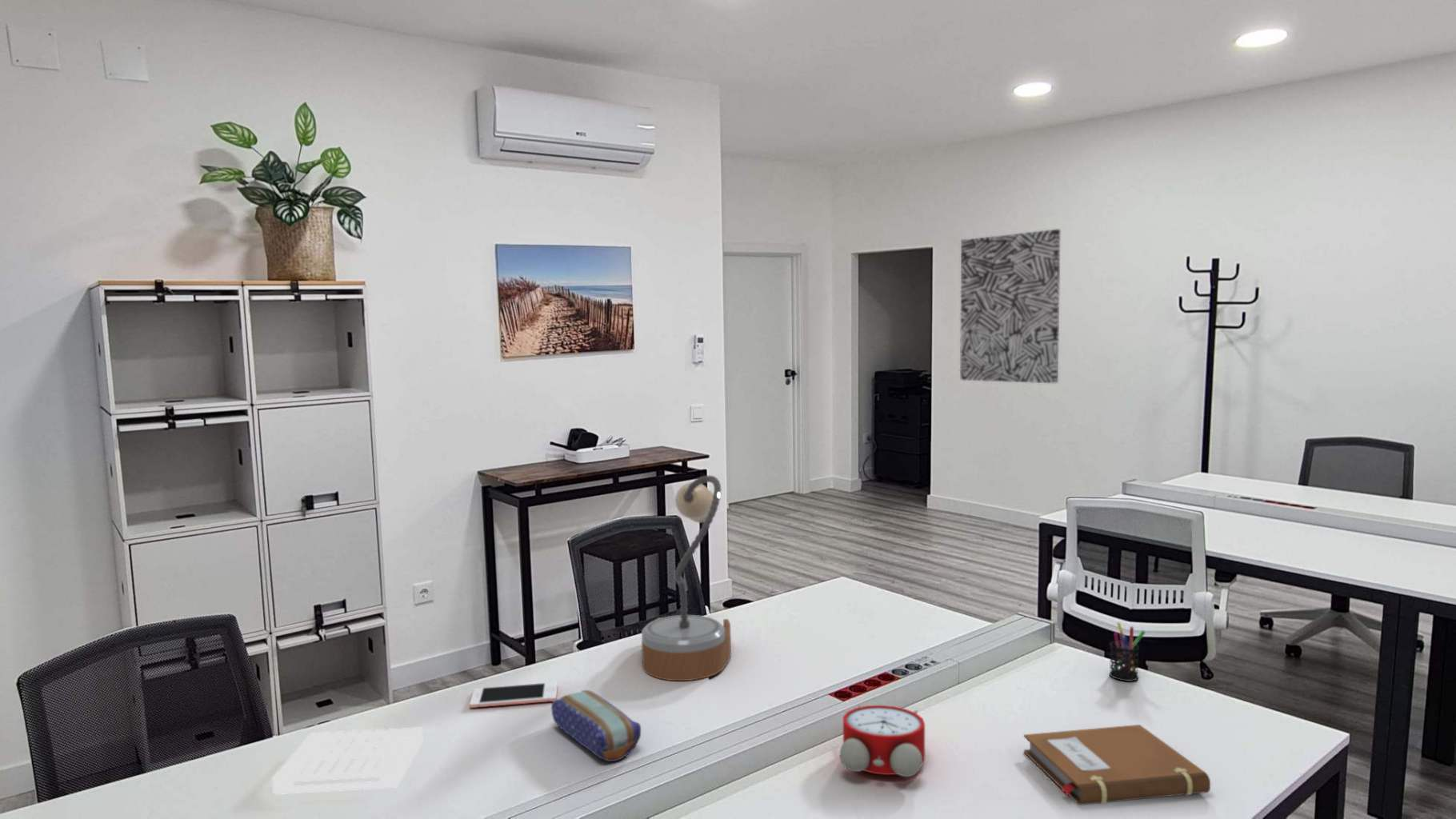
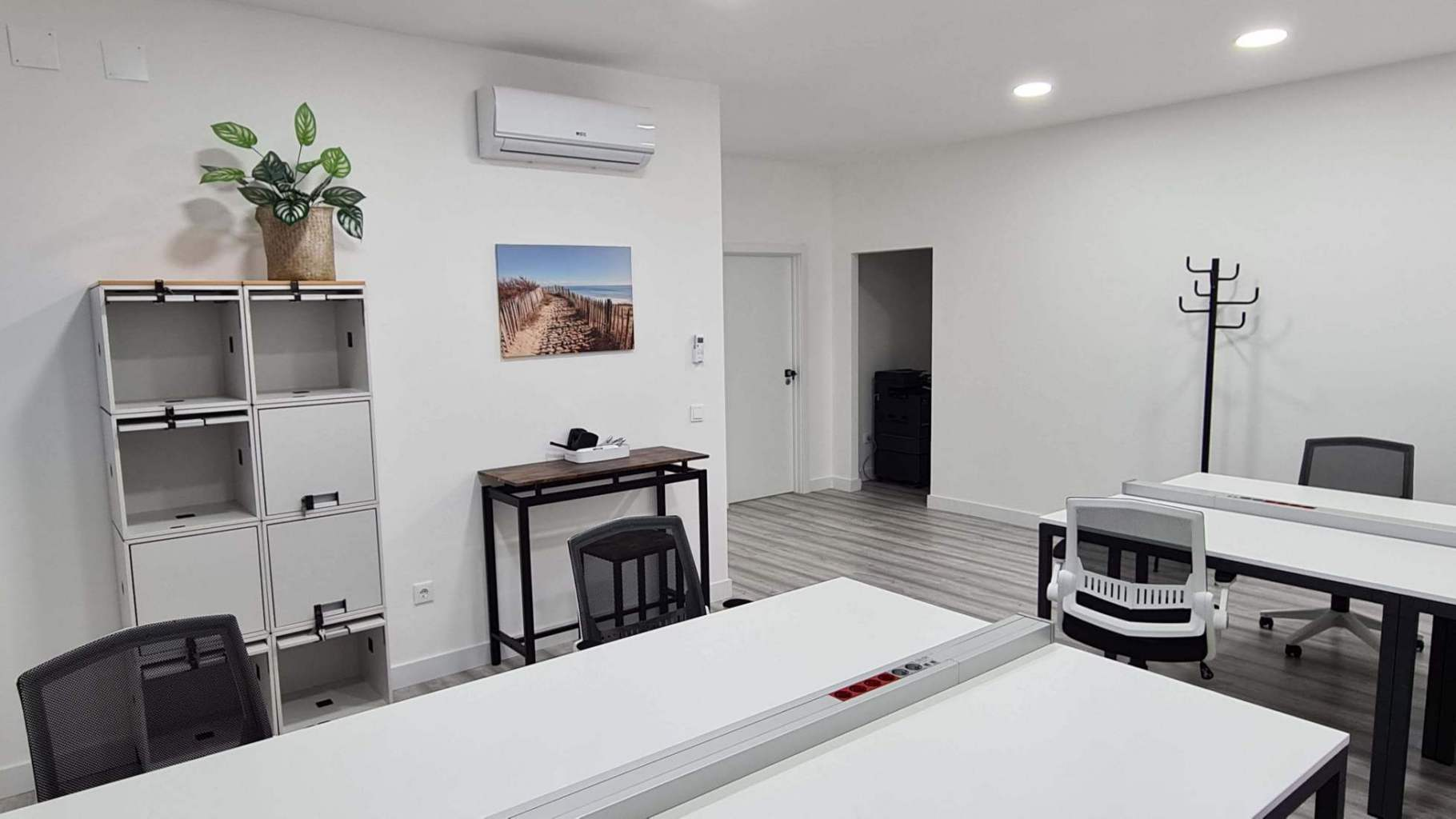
- alarm clock (883, 740)
- table lamp (690, 557)
- pallet (351, 758)
- pencil case (594, 721)
- cell phone (514, 694)
- notebook (1109, 764)
- wall art (1007, 309)
- pen holder (1128, 649)
